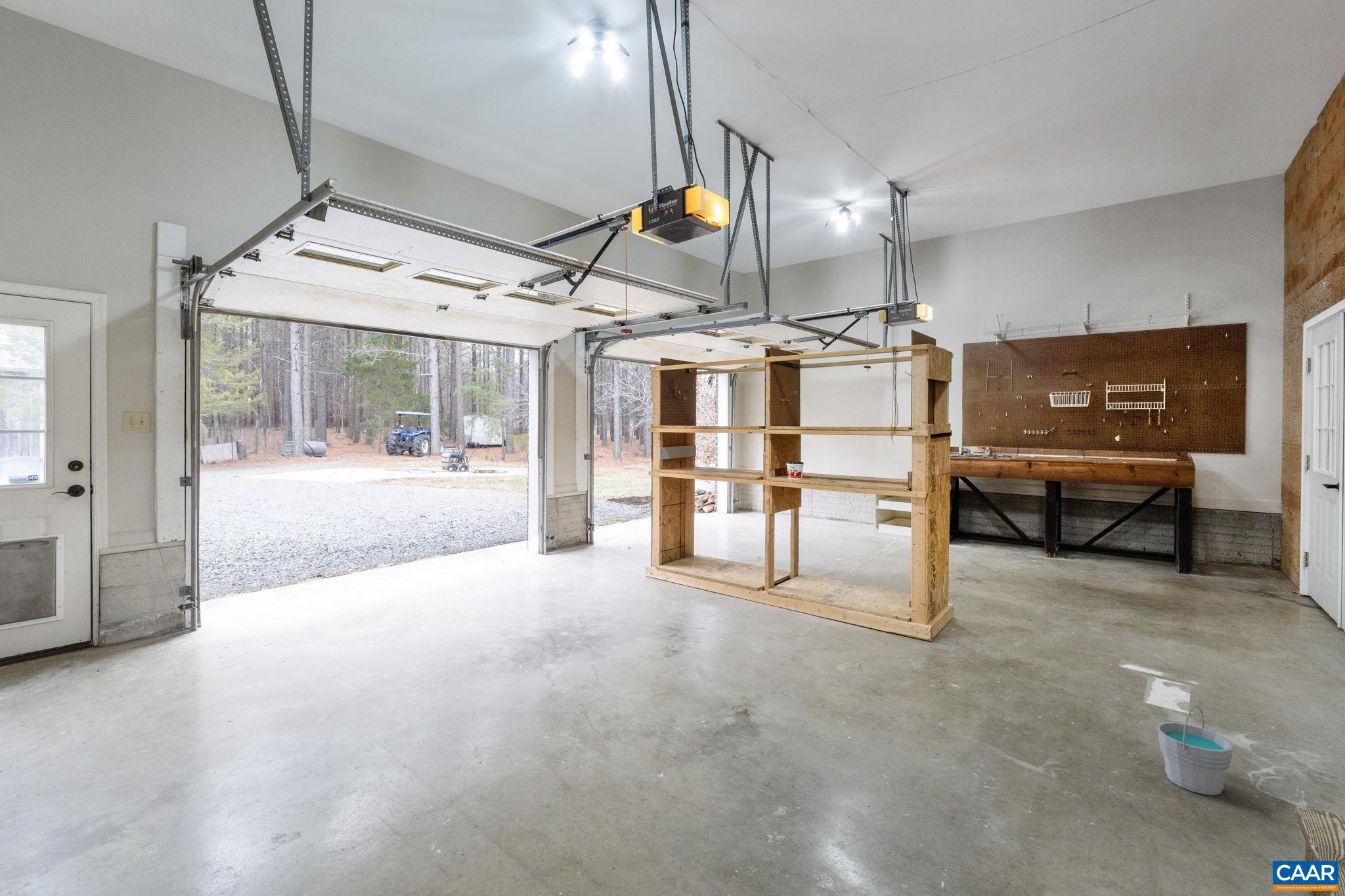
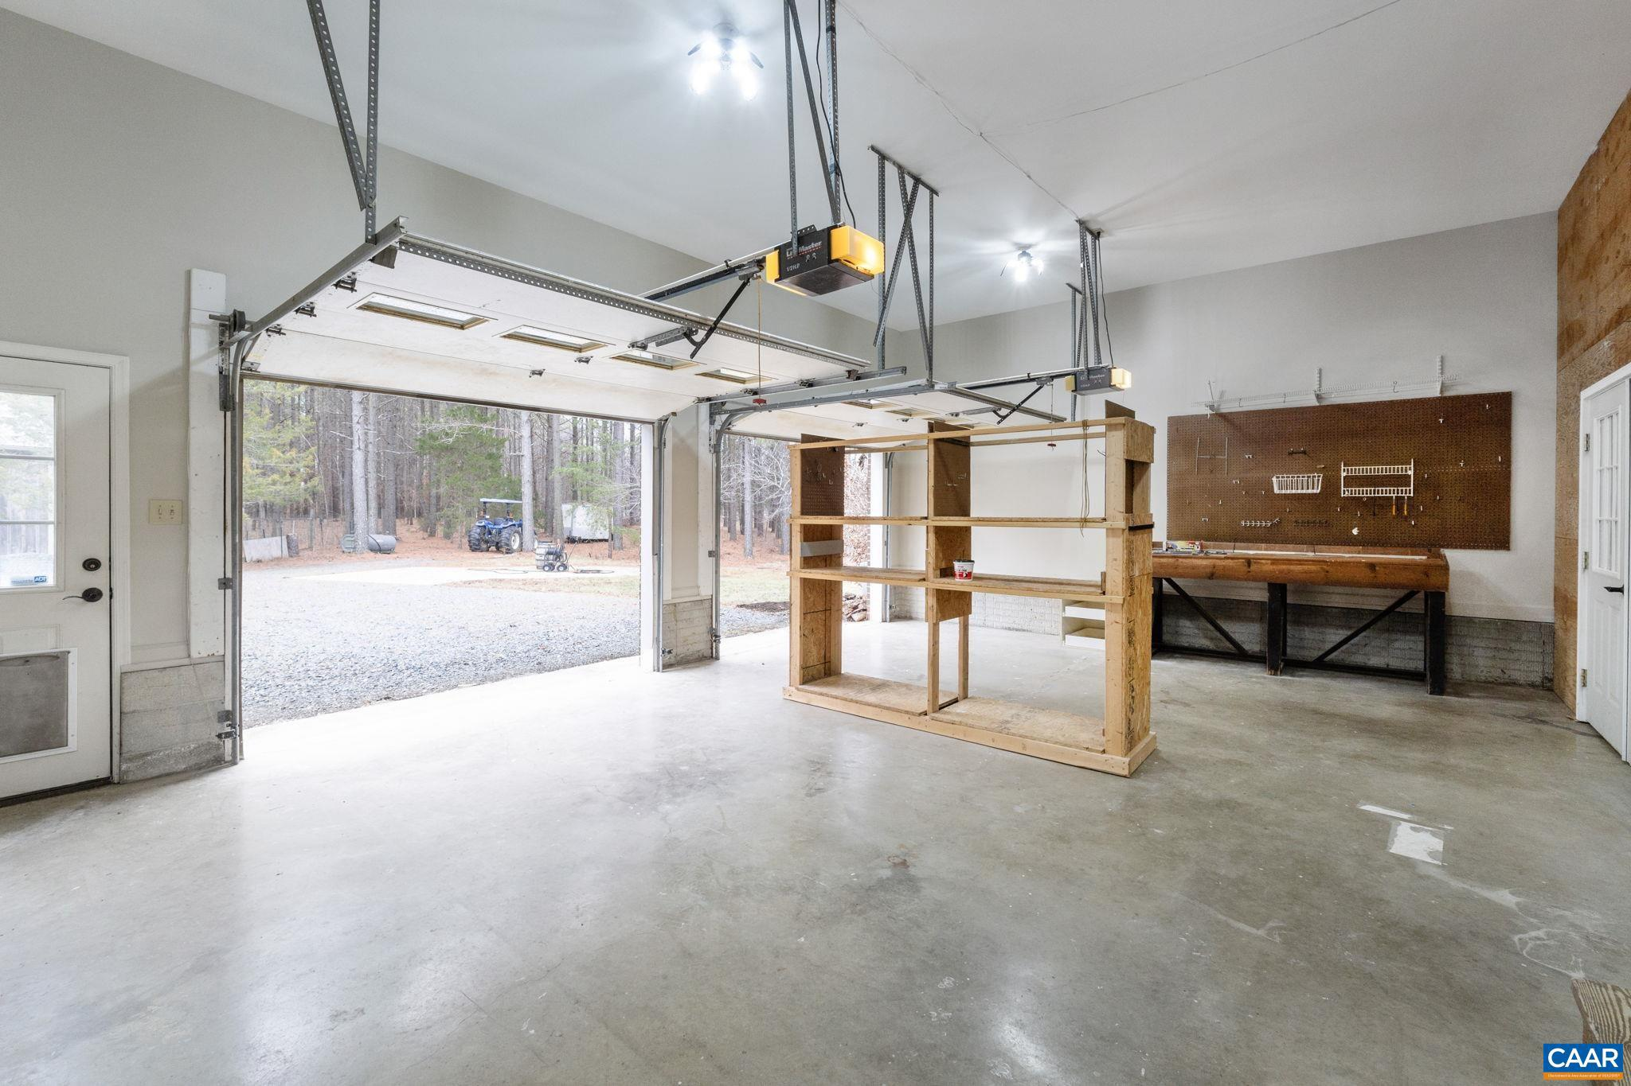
- bucket (1193, 744)
